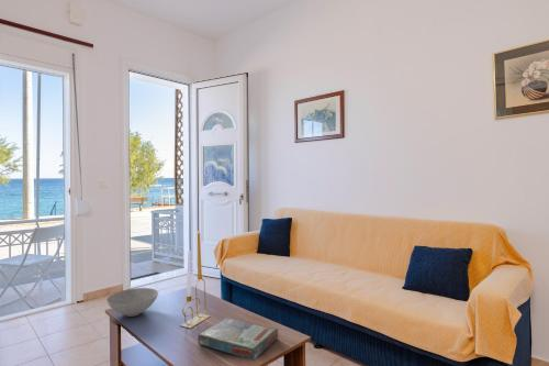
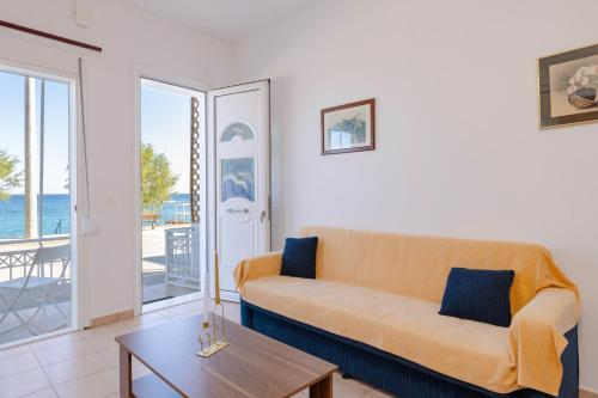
- bowl (133, 304)
- board game (238, 336)
